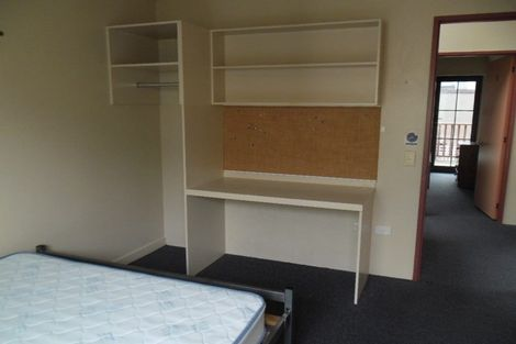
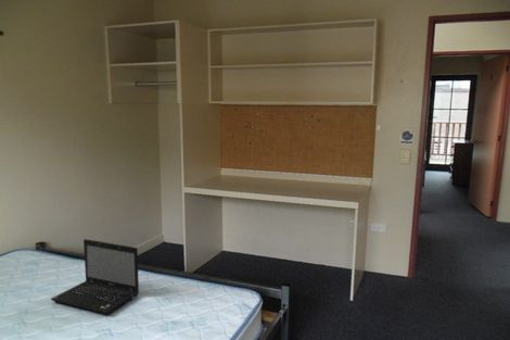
+ laptop (94, 275)
